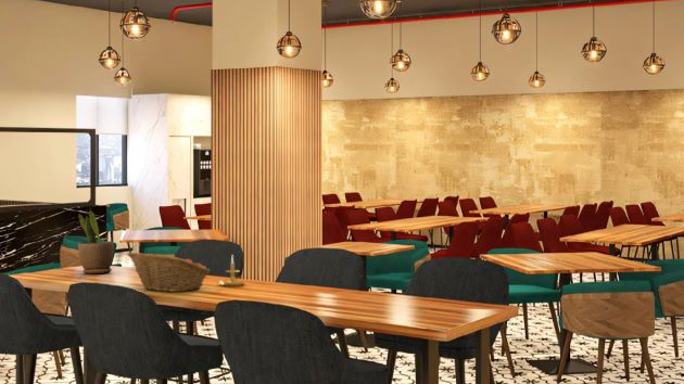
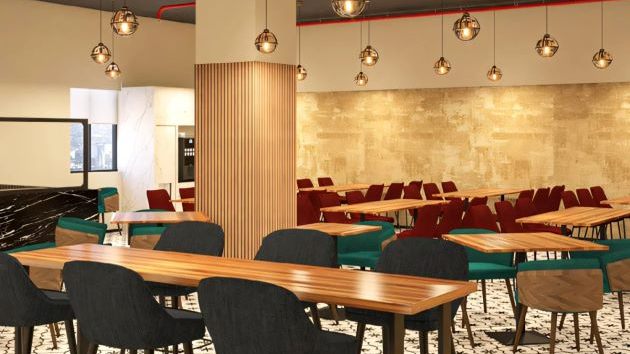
- fruit basket (168, 269)
- candle holder (233, 269)
- potted plant (96, 241)
